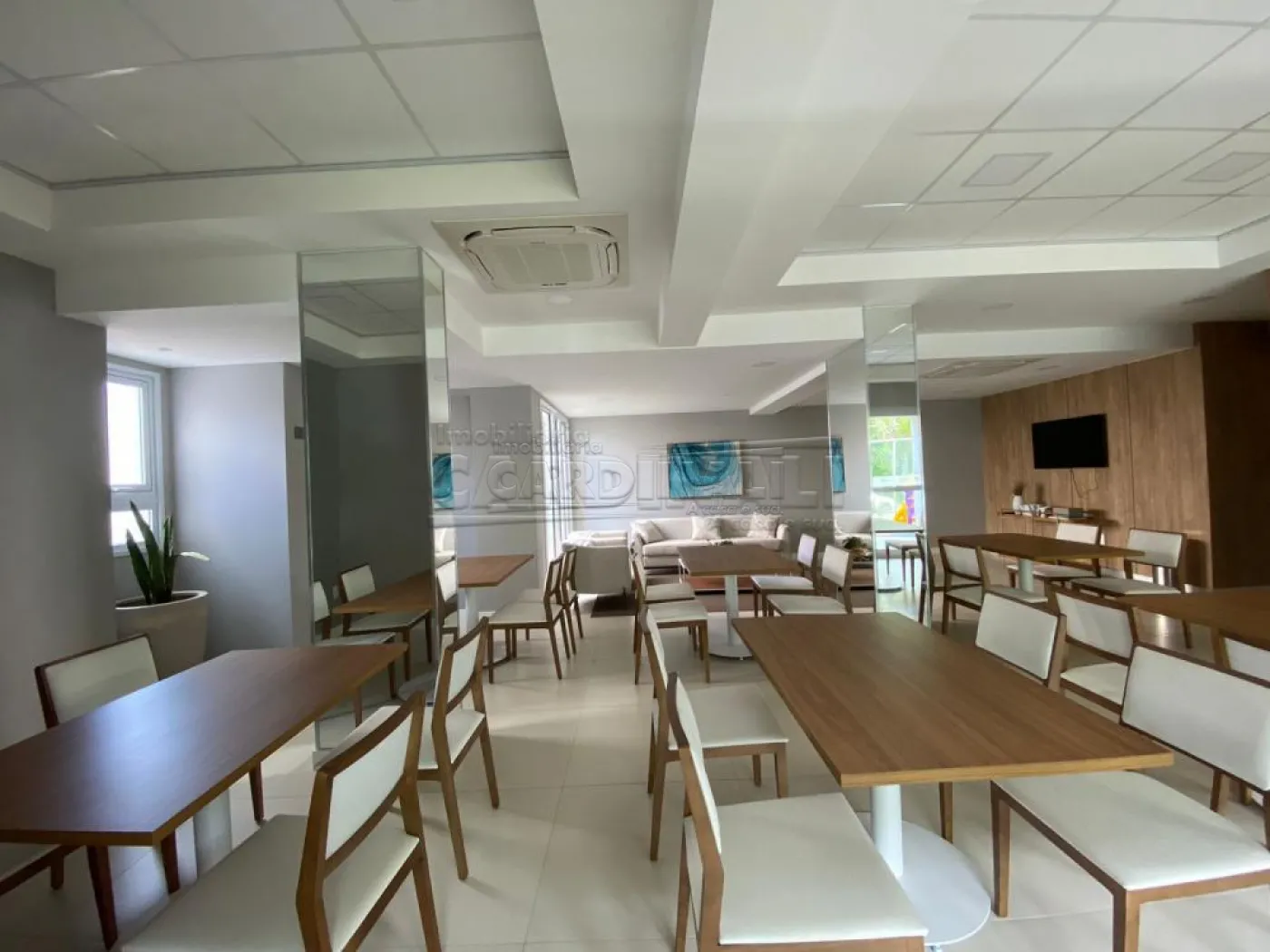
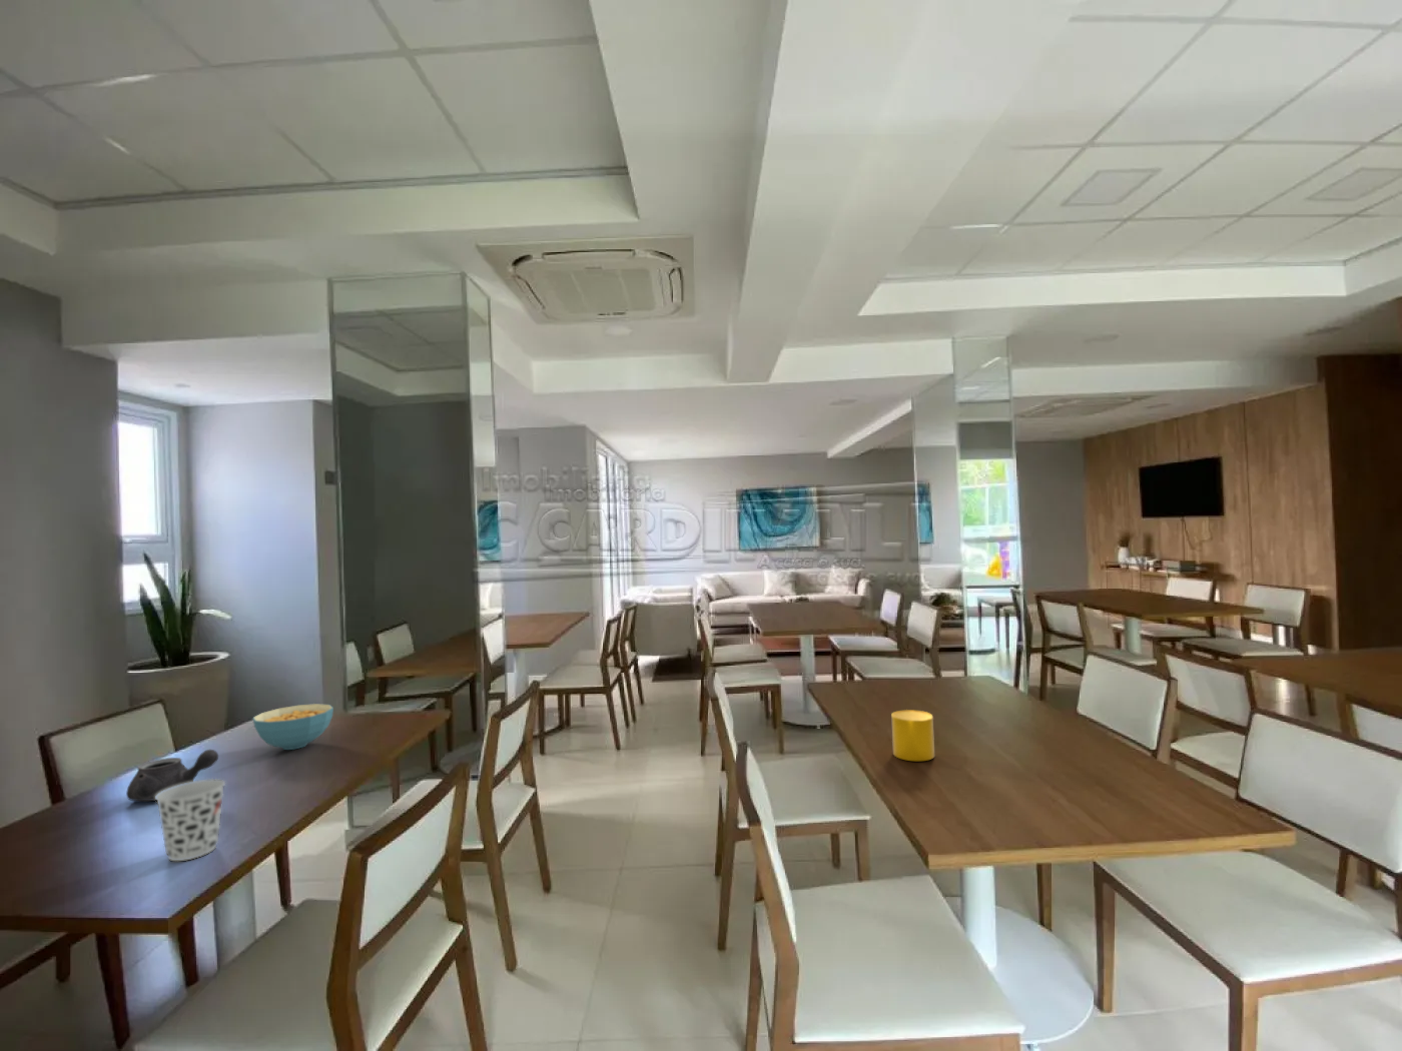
+ cup (191, 820)
+ cup (912, 734)
+ teapot (172, 774)
+ cereal bowl (294, 729)
